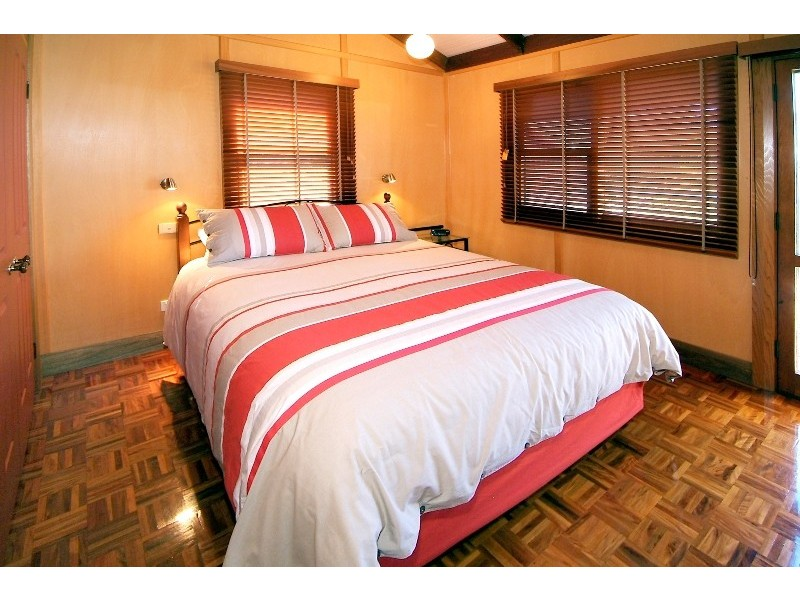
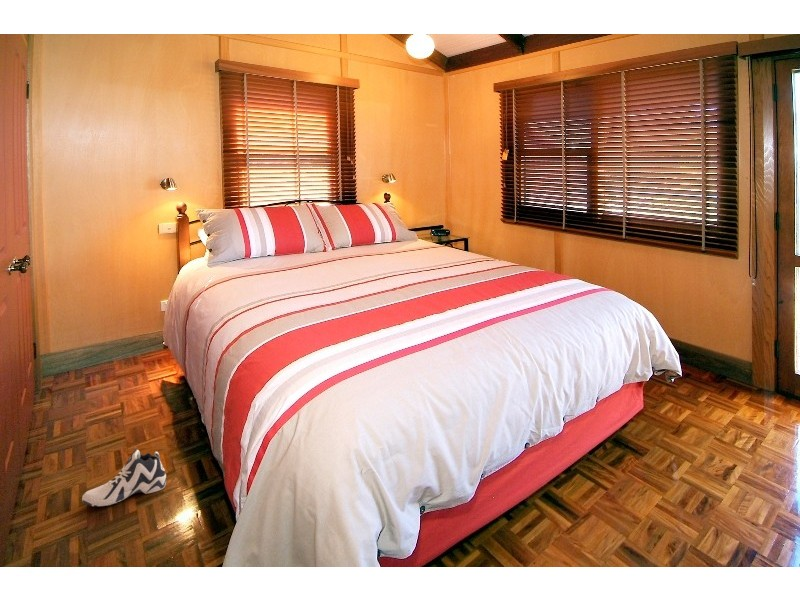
+ sneaker (124, 472)
